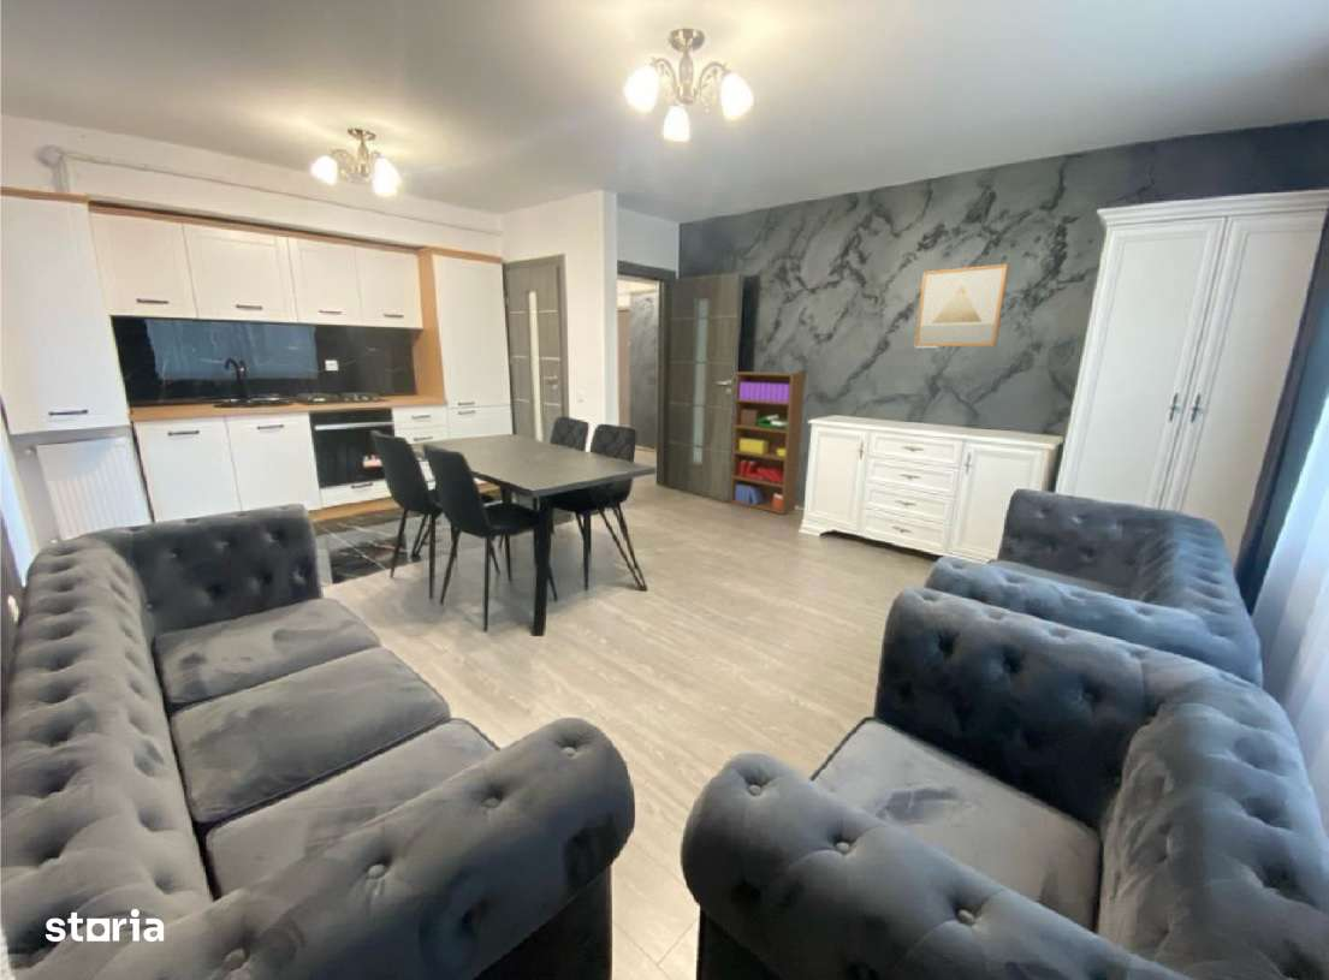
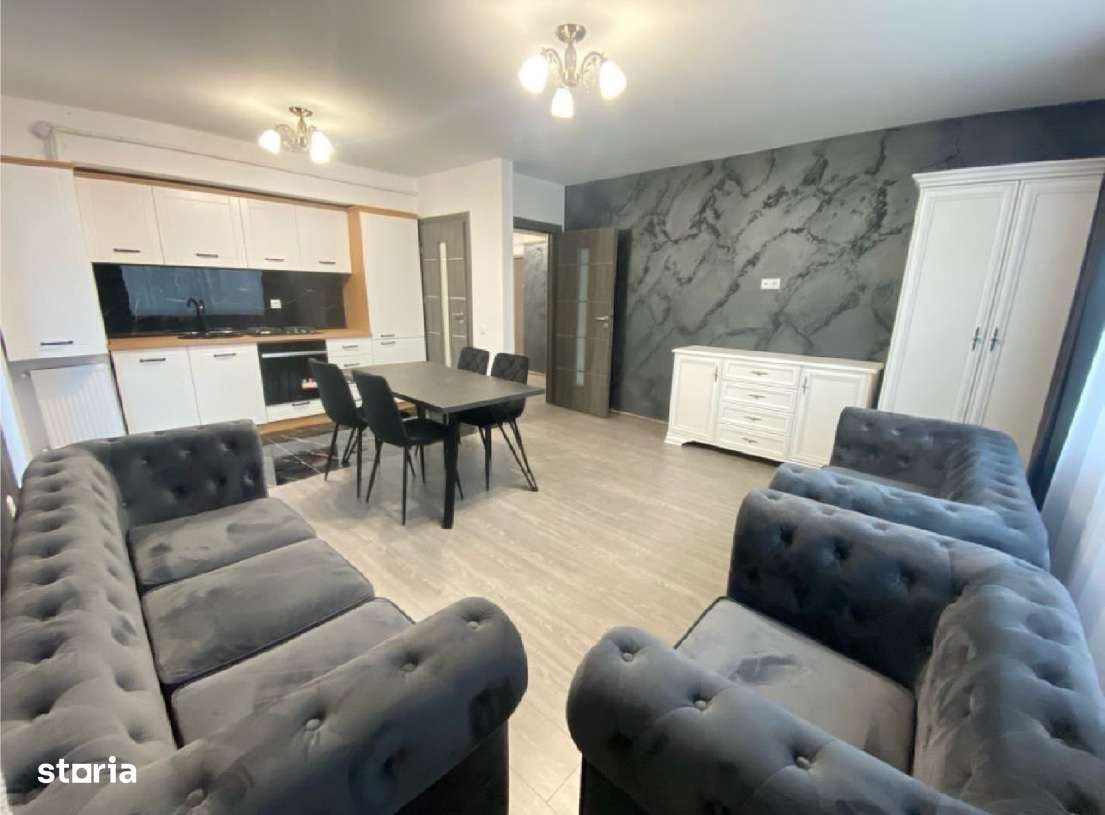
- wall art (959, 308)
- bookshelf (765, 441)
